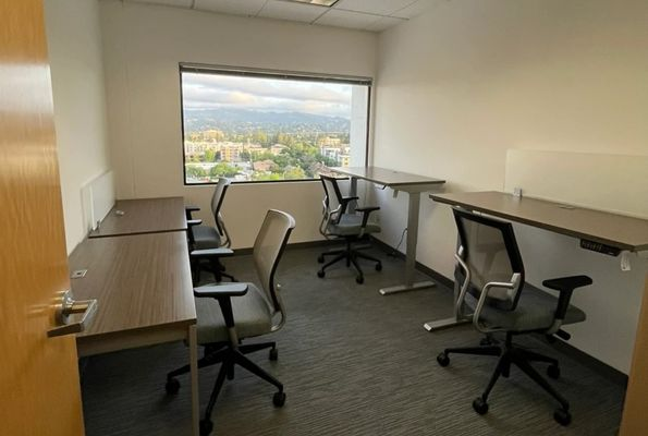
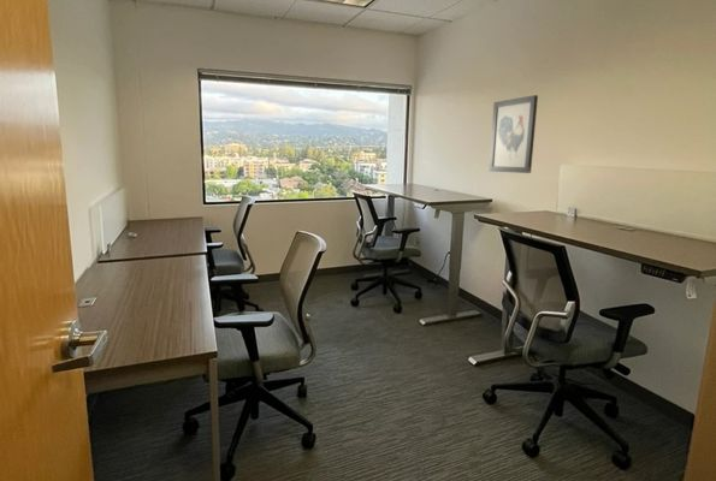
+ wall art (511, 136)
